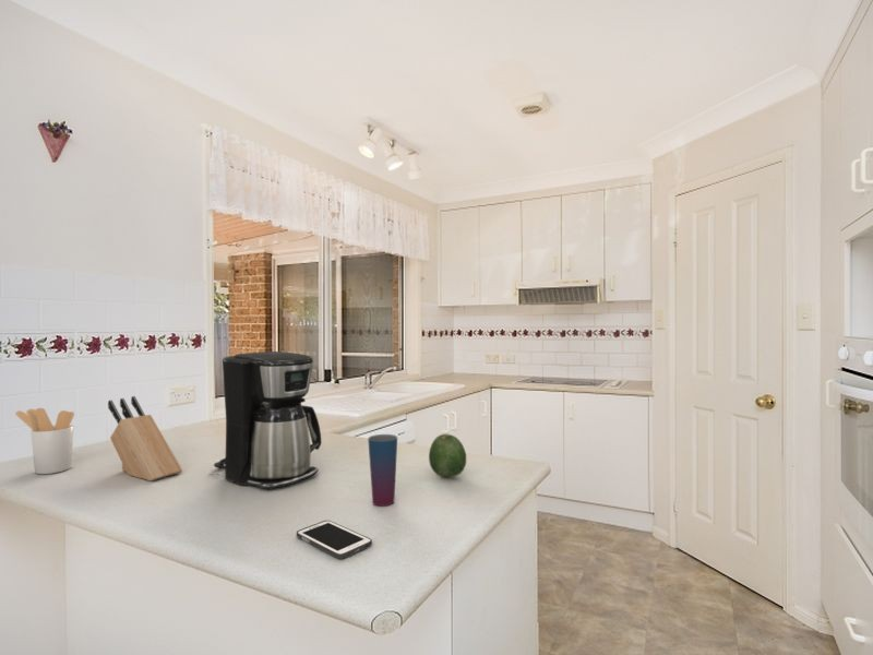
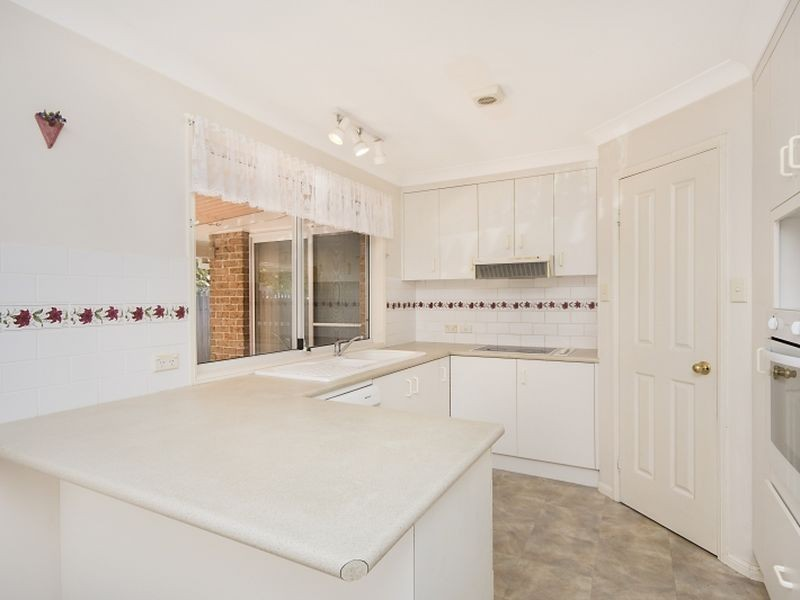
- cup (383, 469)
- cell phone (333, 538)
- utensil holder (45, 438)
- knife block (141, 434)
- coffee maker (271, 412)
- fruit (447, 454)
